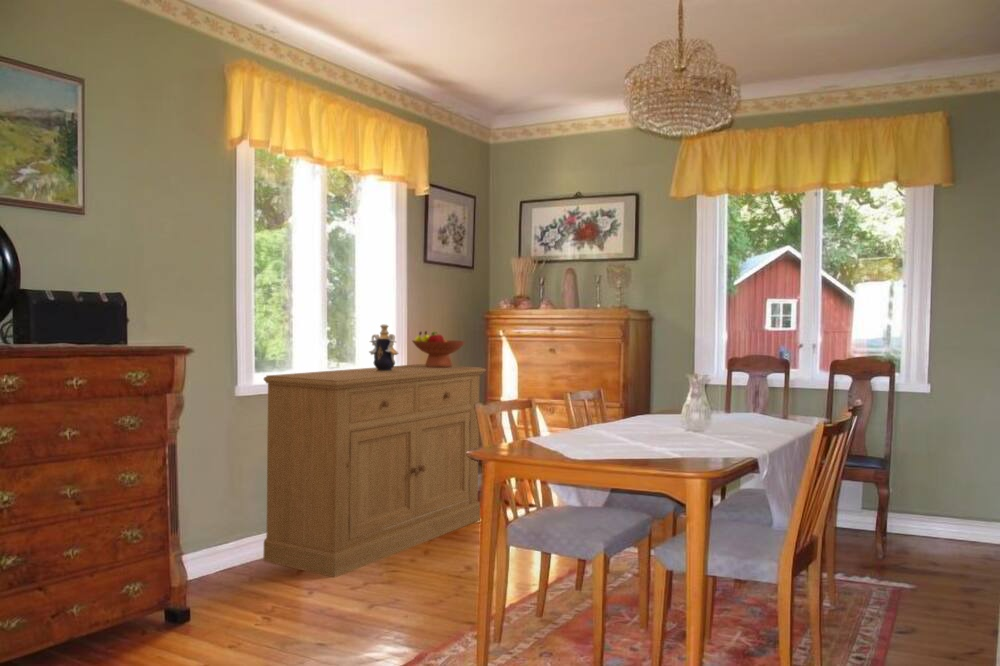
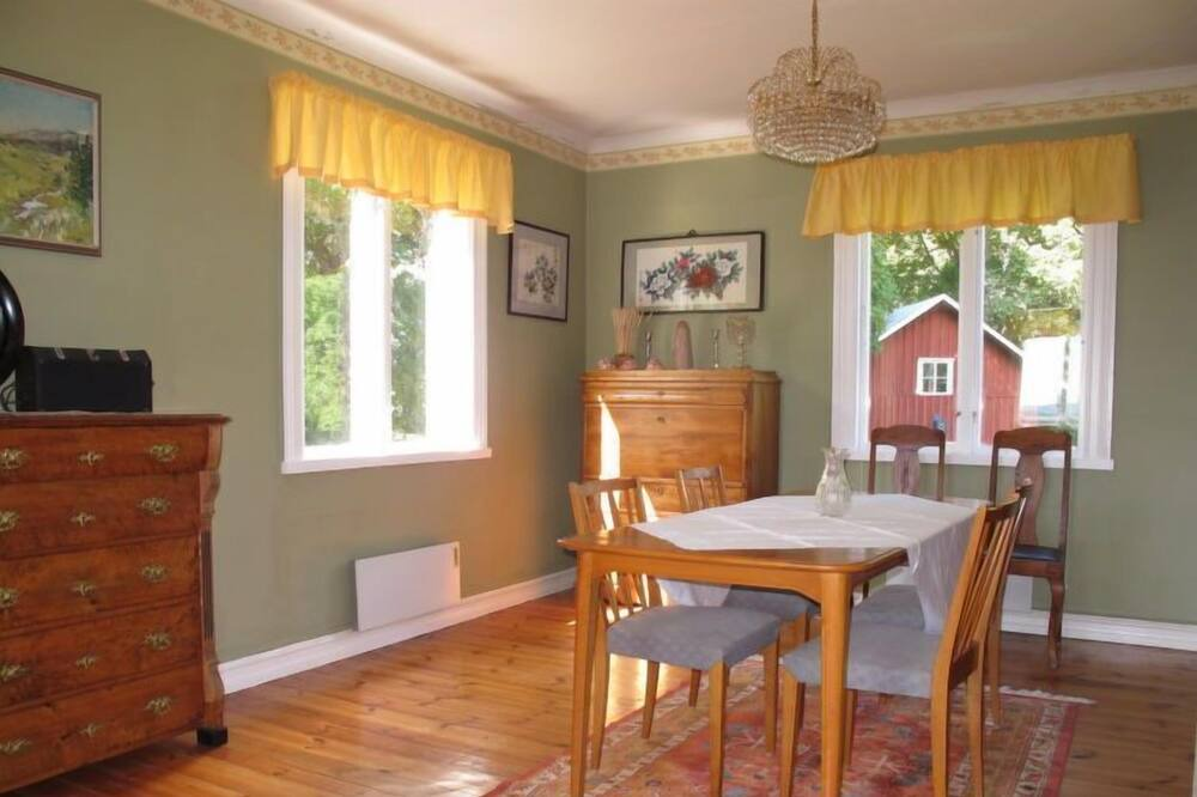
- sideboard (385, 455)
- decorative vase (384, 347)
- fruit bowl (438, 348)
